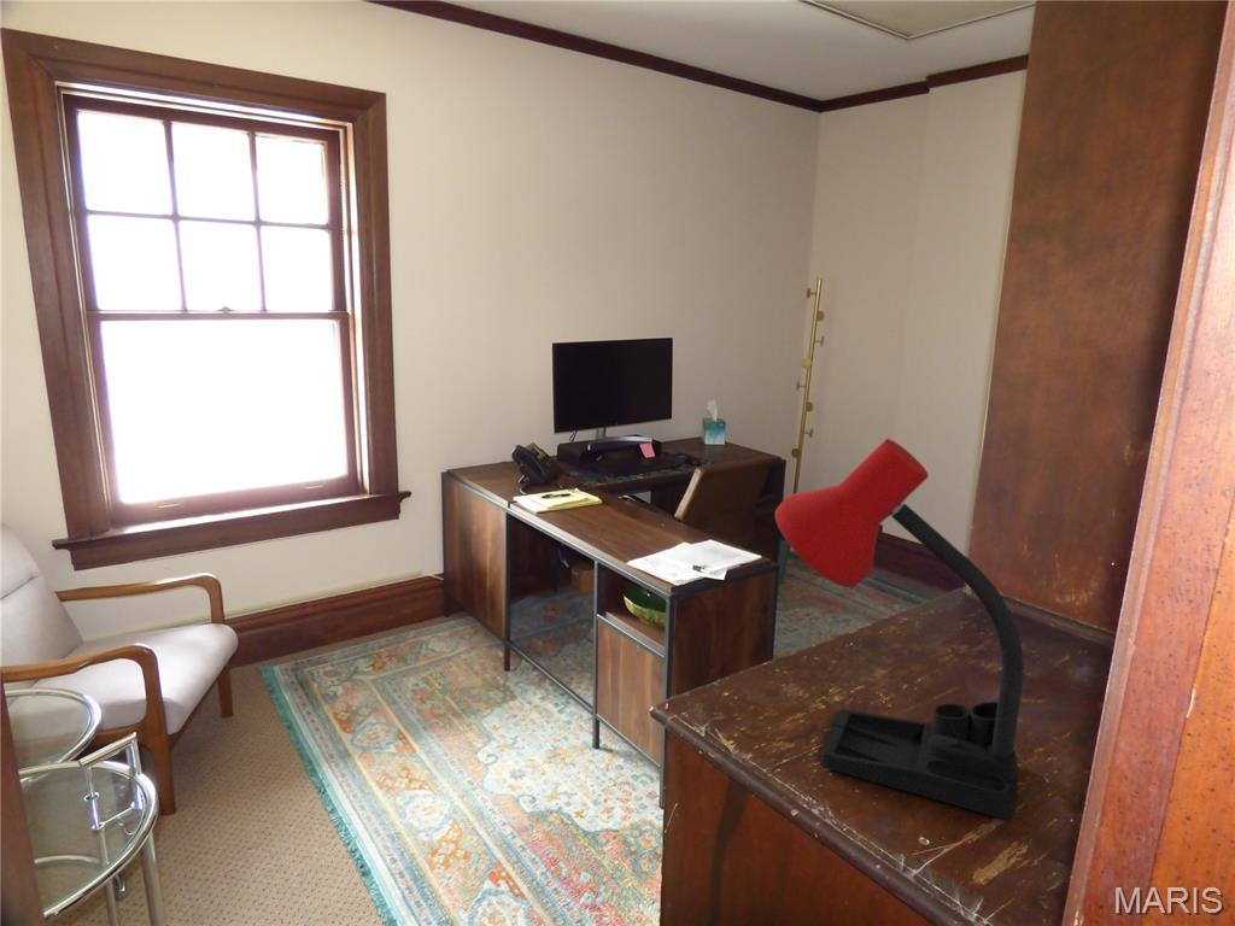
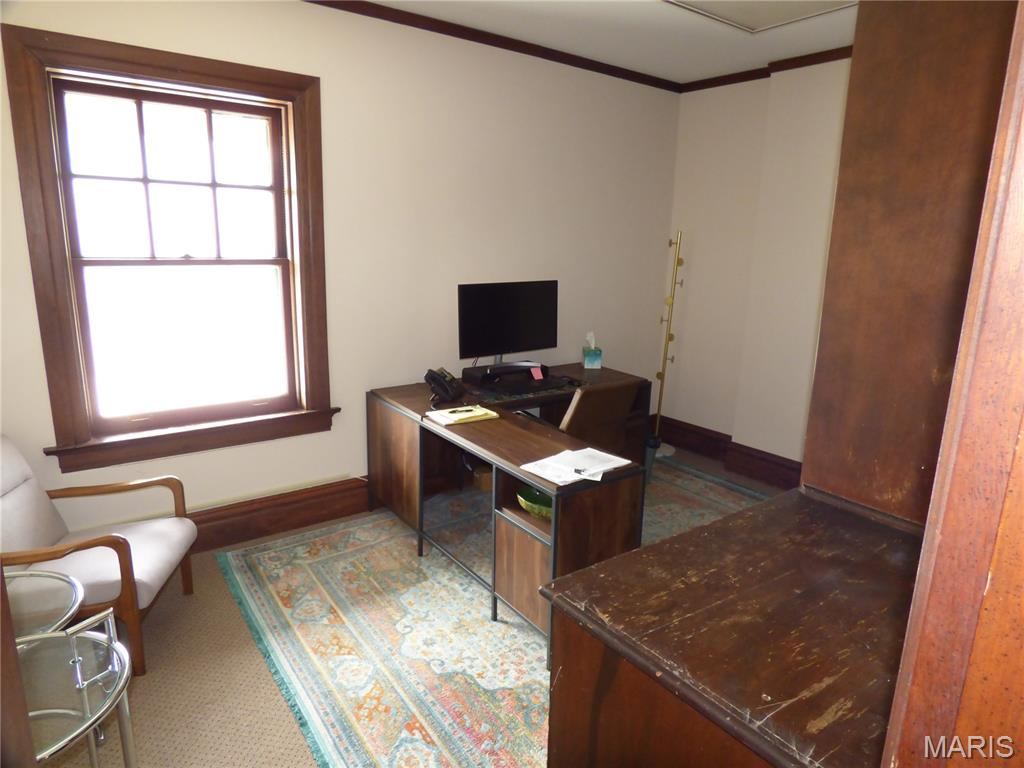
- desk lamp (870, 574)
